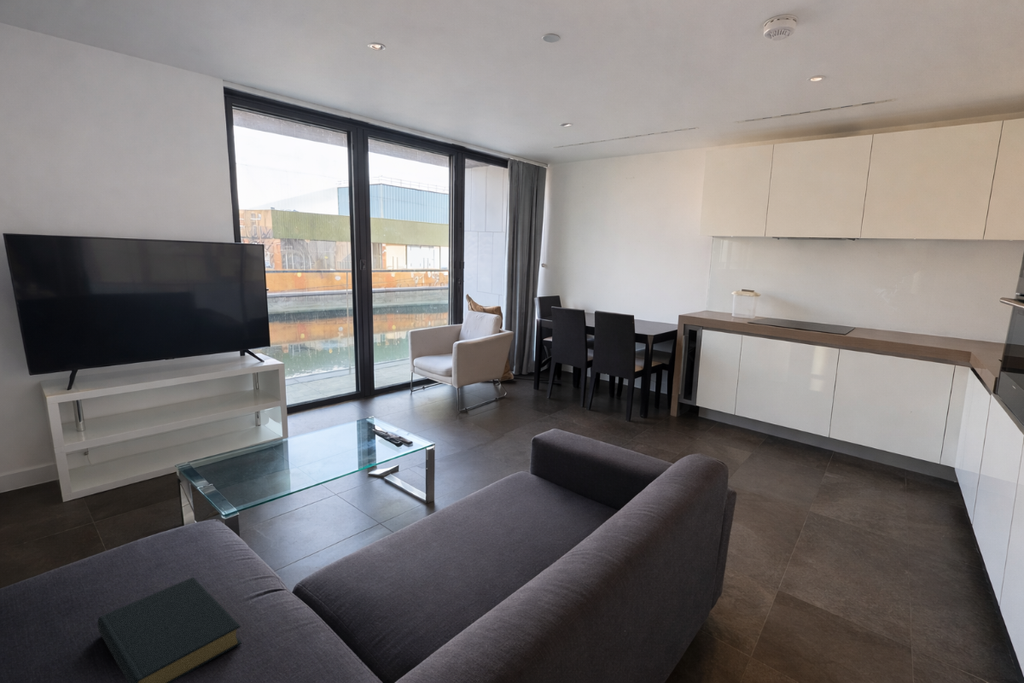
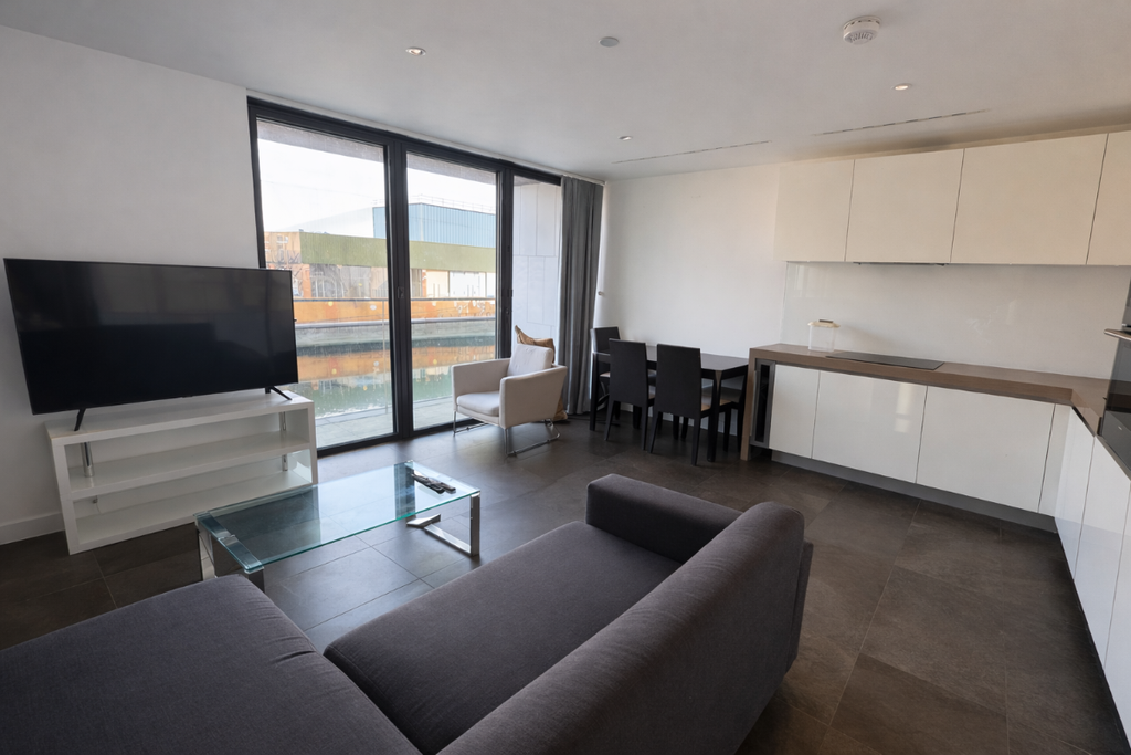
- hardback book (168, 630)
